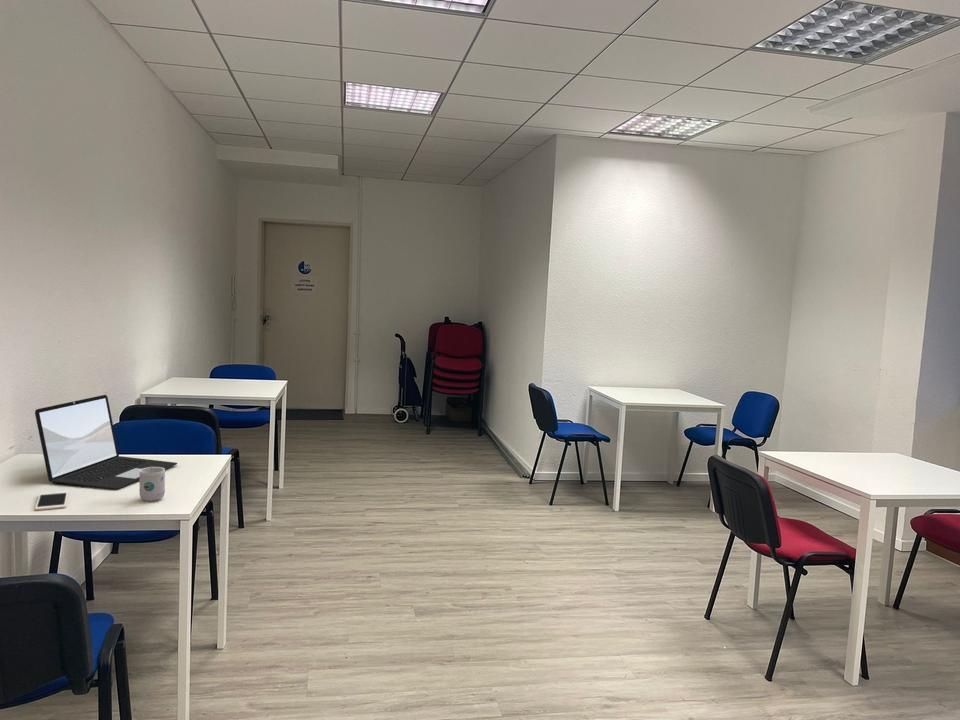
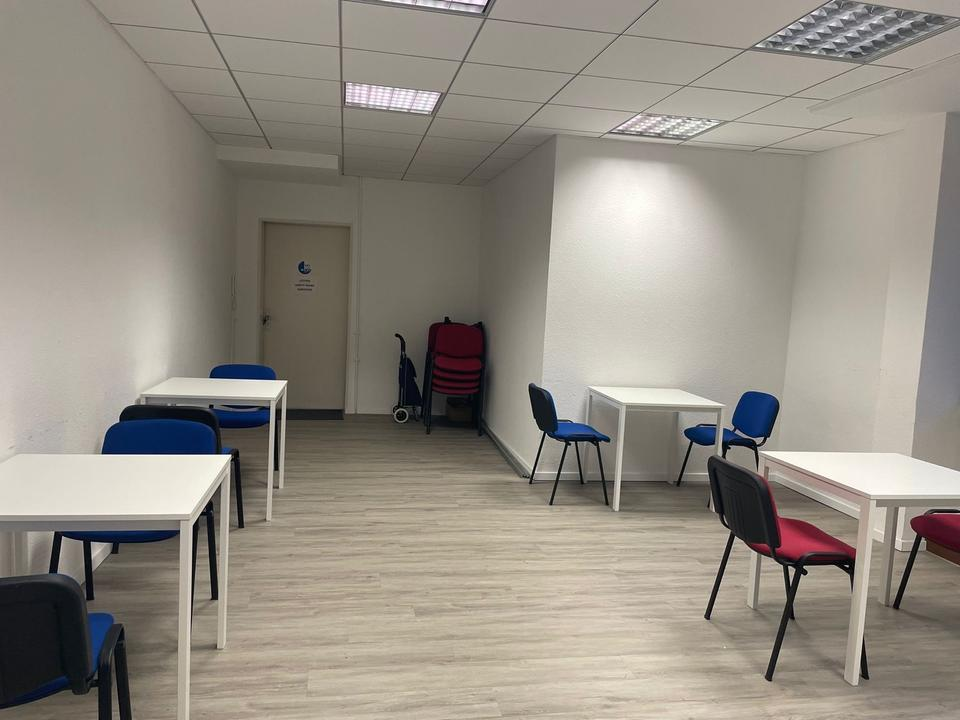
- mug (152, 479)
- laptop (111, 439)
- cell phone (52, 500)
